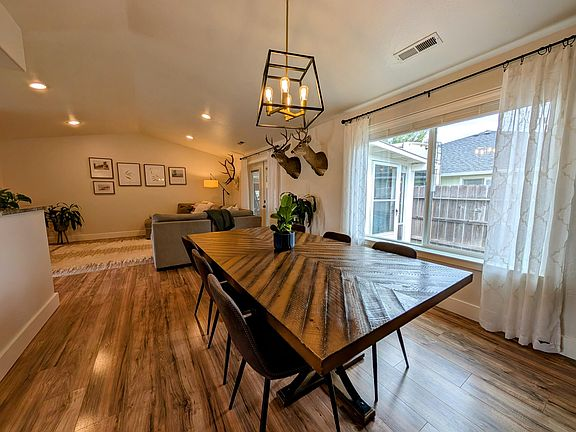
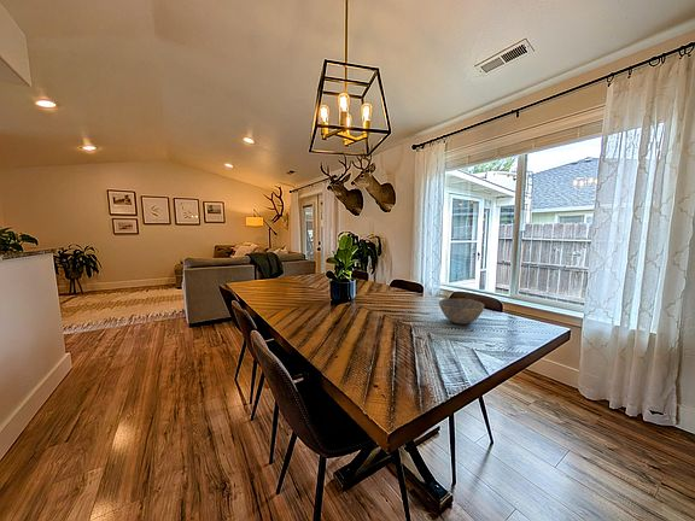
+ bowl (460, 311)
